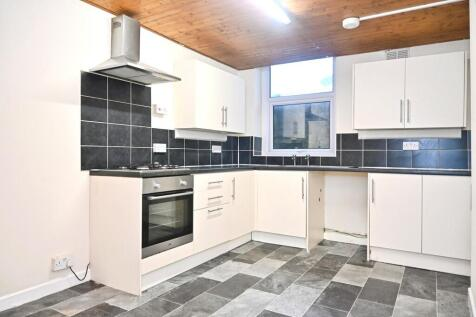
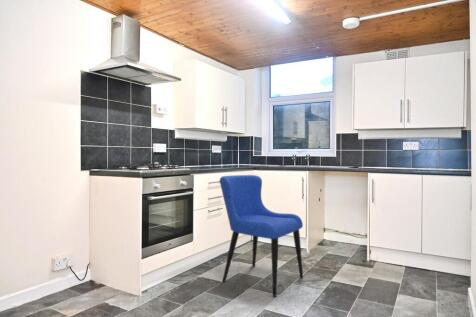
+ dining chair (262, 228)
